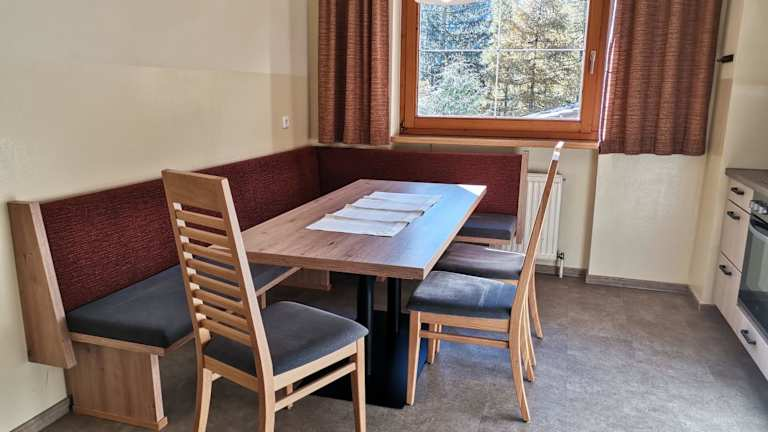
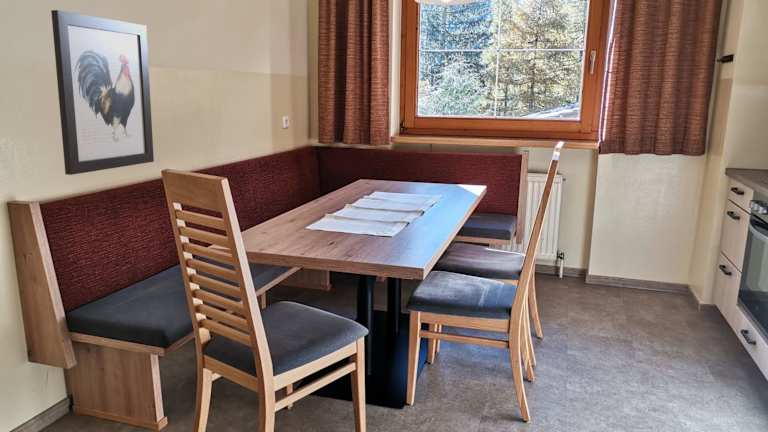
+ wall art (108, 94)
